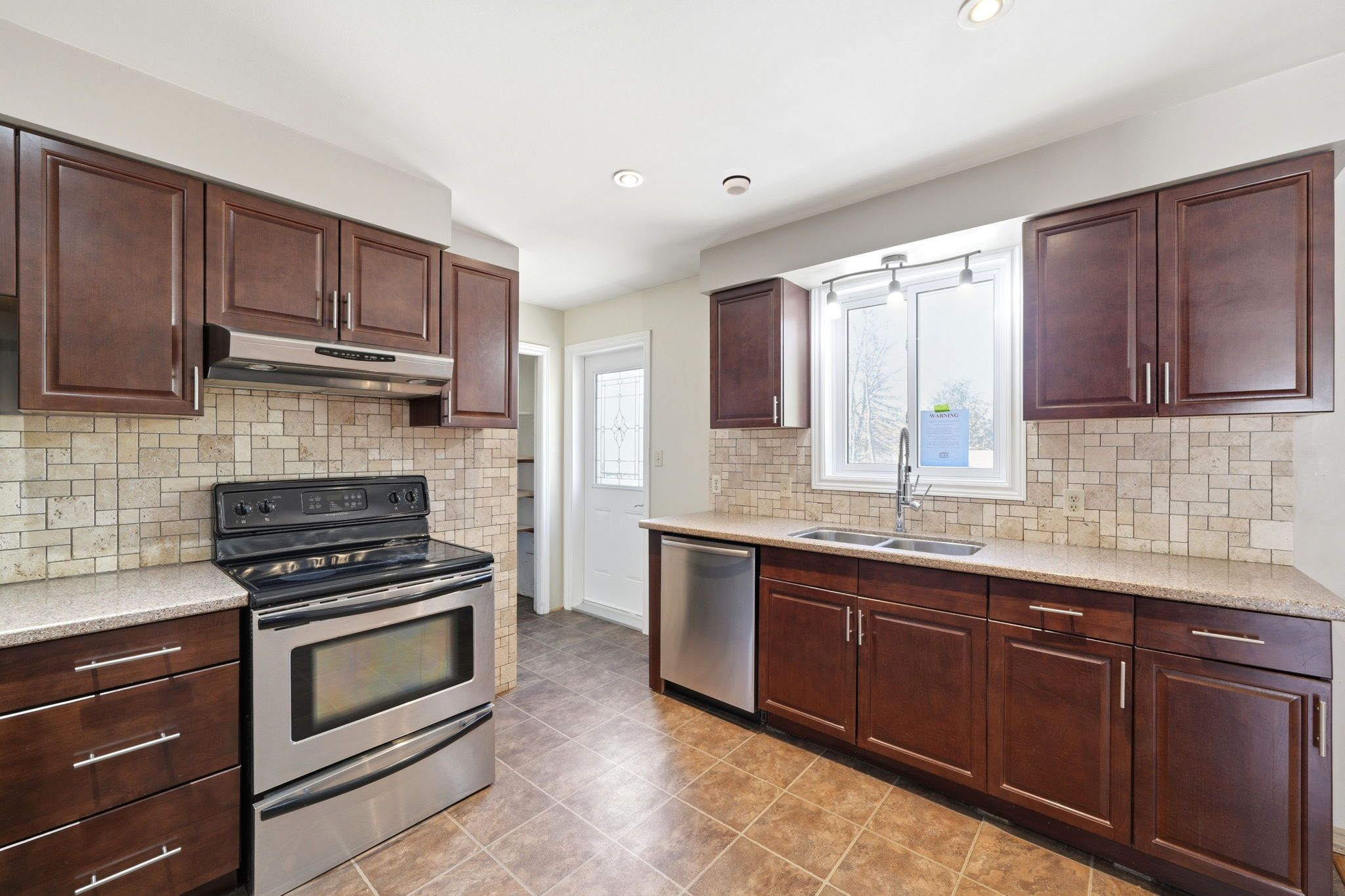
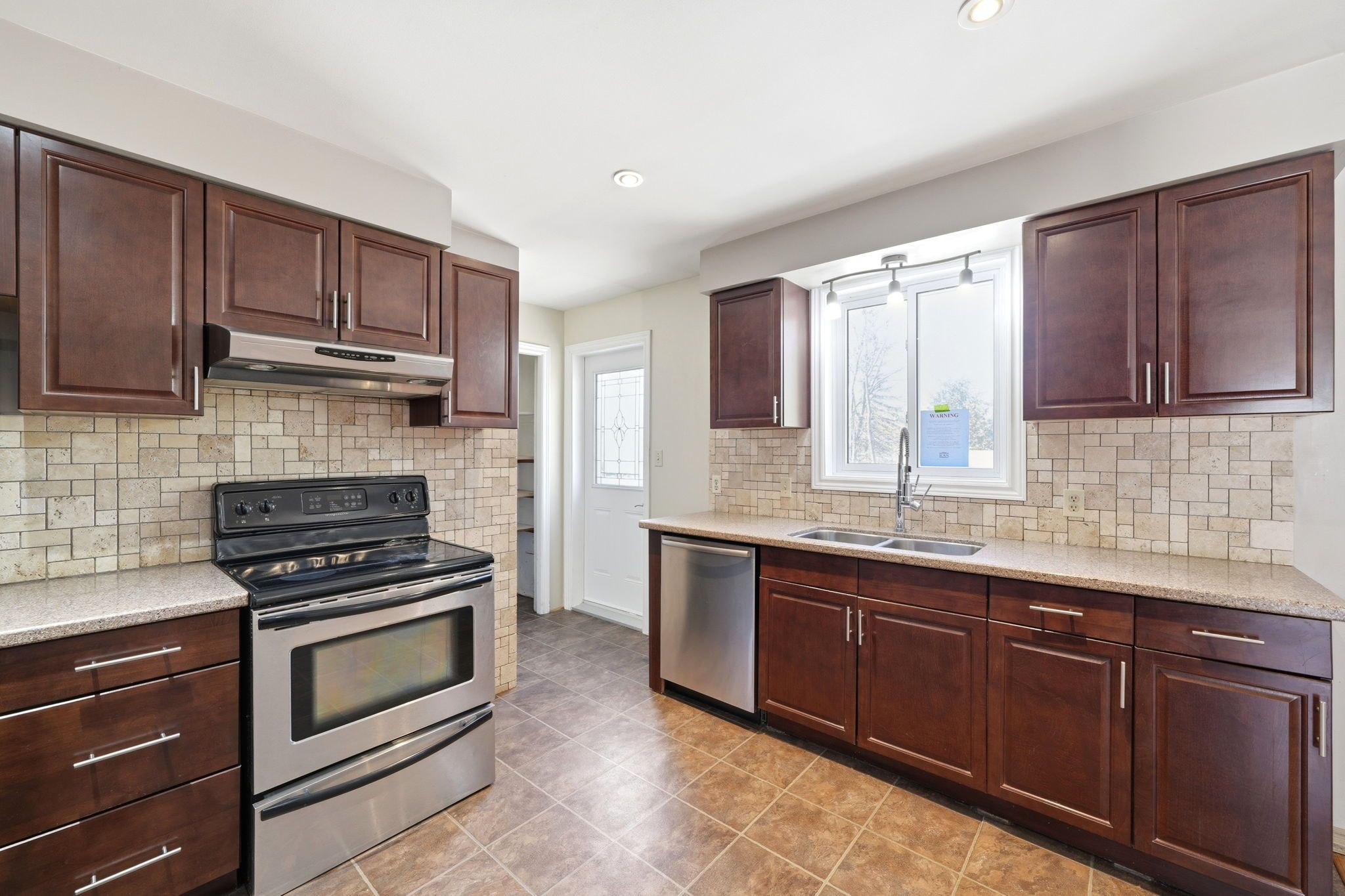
- smoke detector (736, 182)
